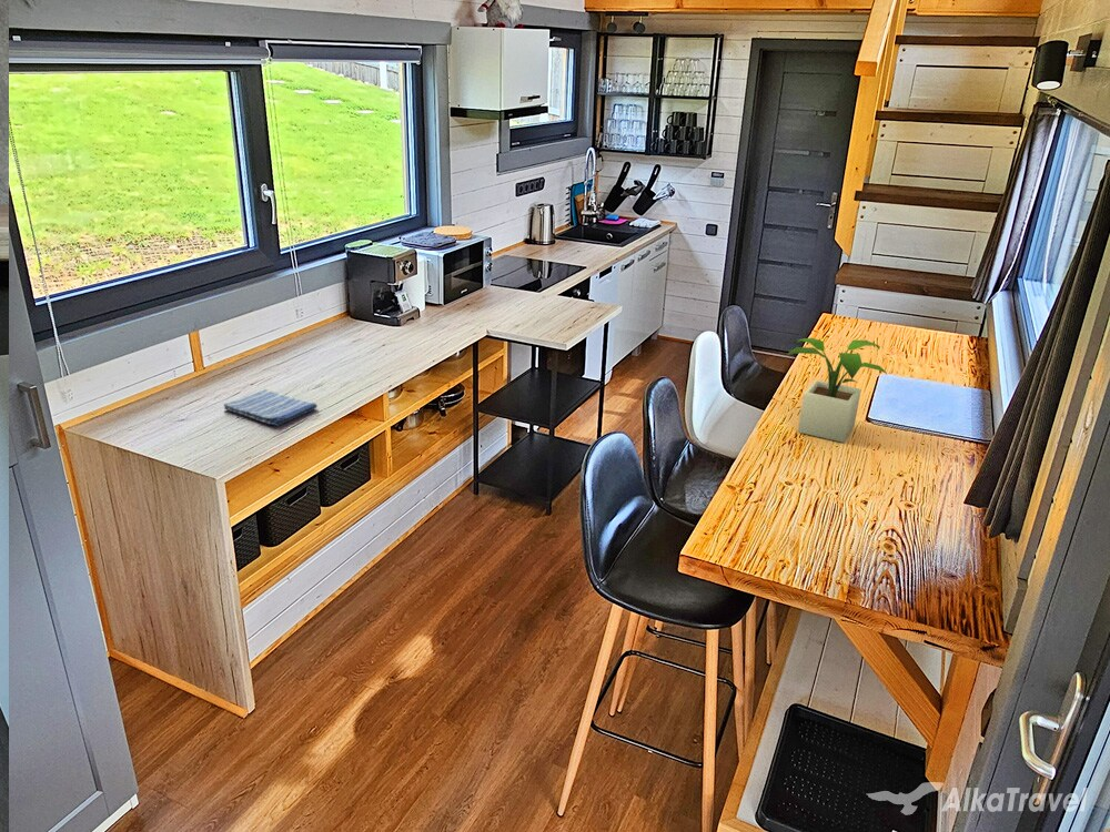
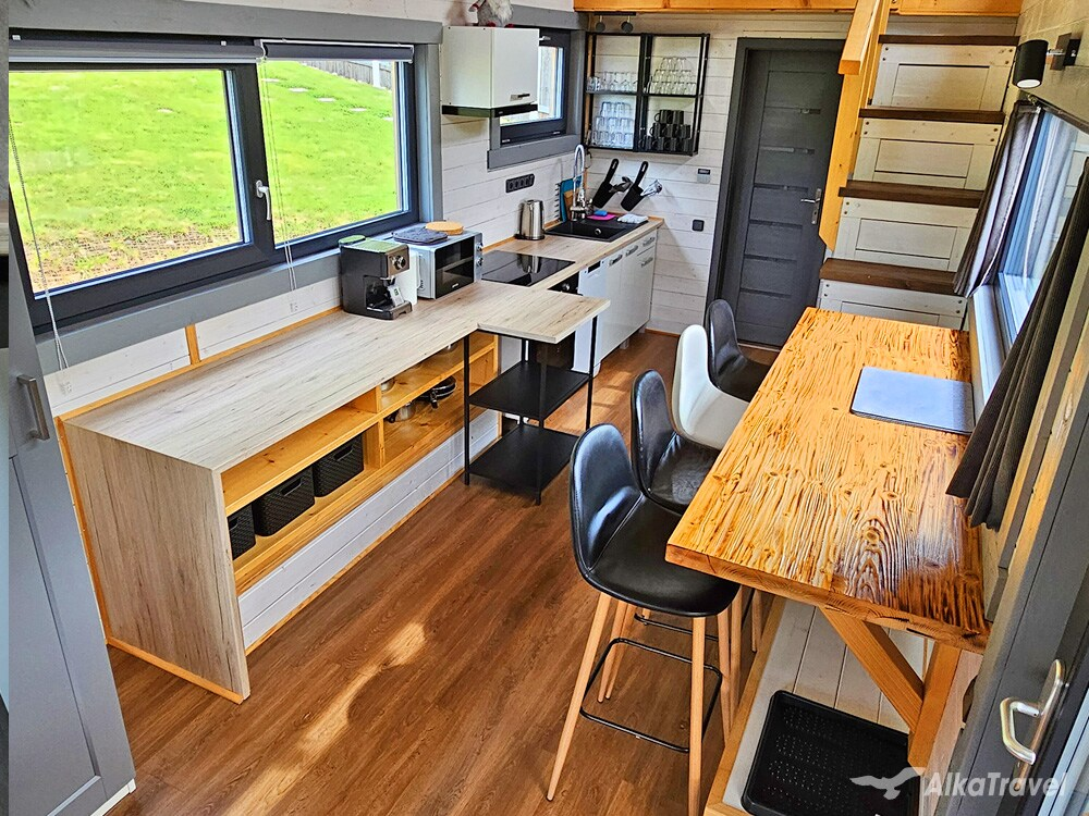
- dish towel (271, 405)
- potted plant (830, 387)
